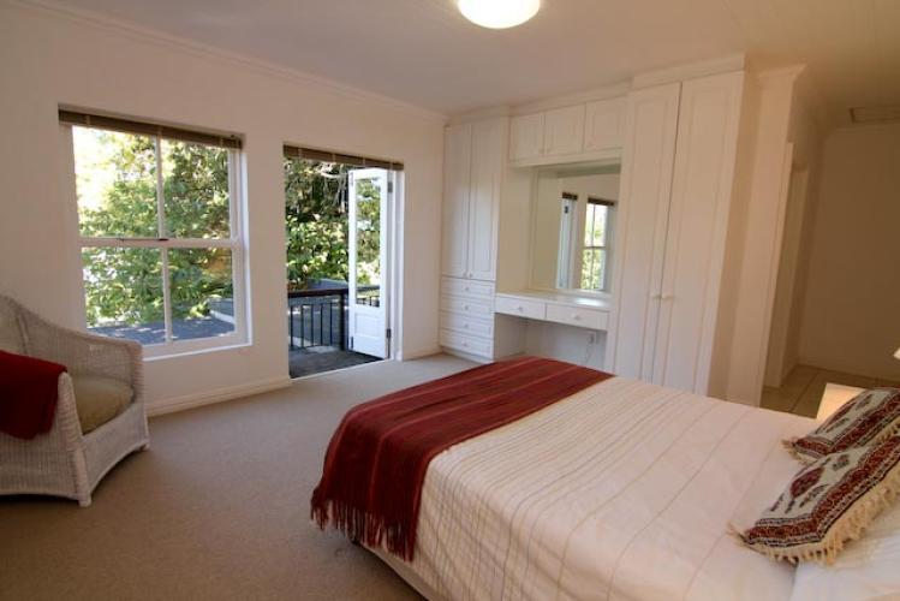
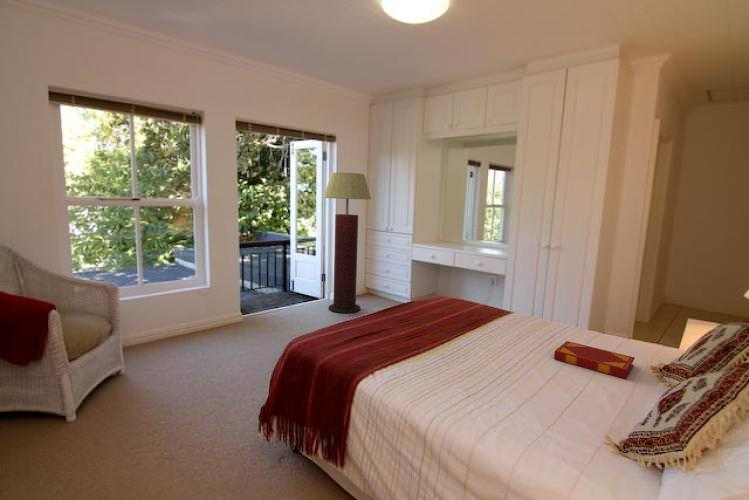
+ floor lamp (346, 242)
+ hardback book (593, 358)
